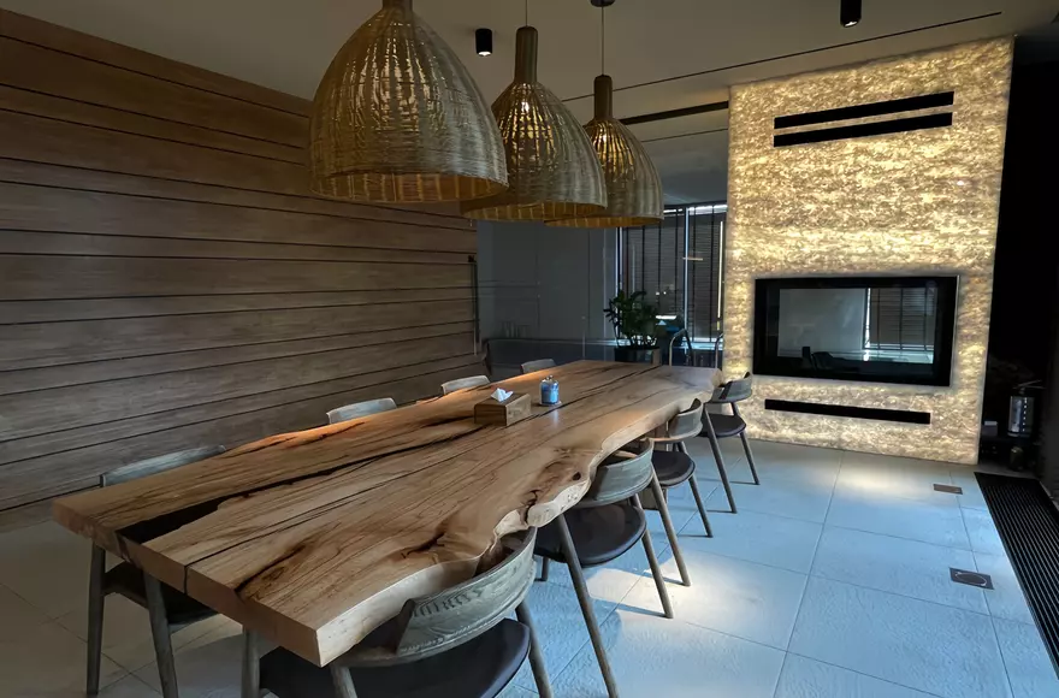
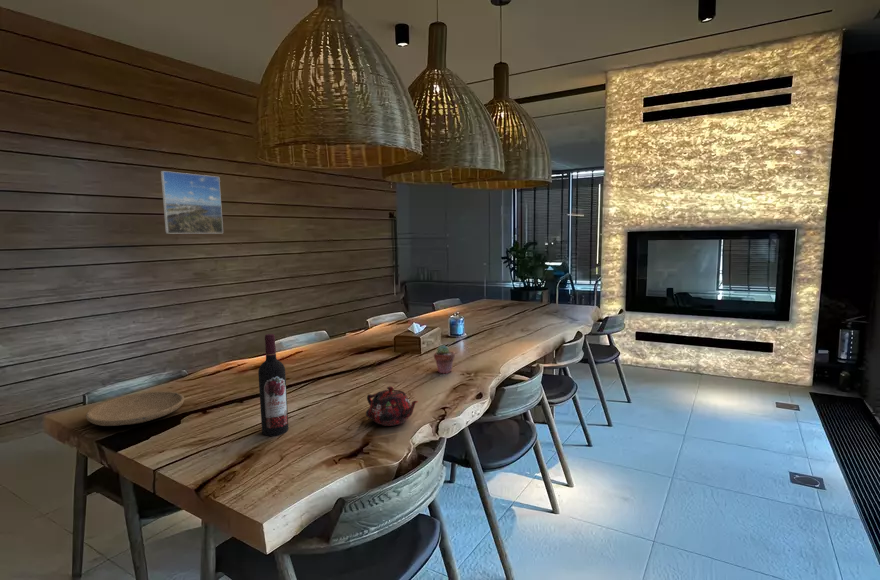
+ plate (137, 411)
+ wine bottle (272, 383)
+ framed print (193, 204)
+ potted succulent (444, 358)
+ teapot (391, 403)
